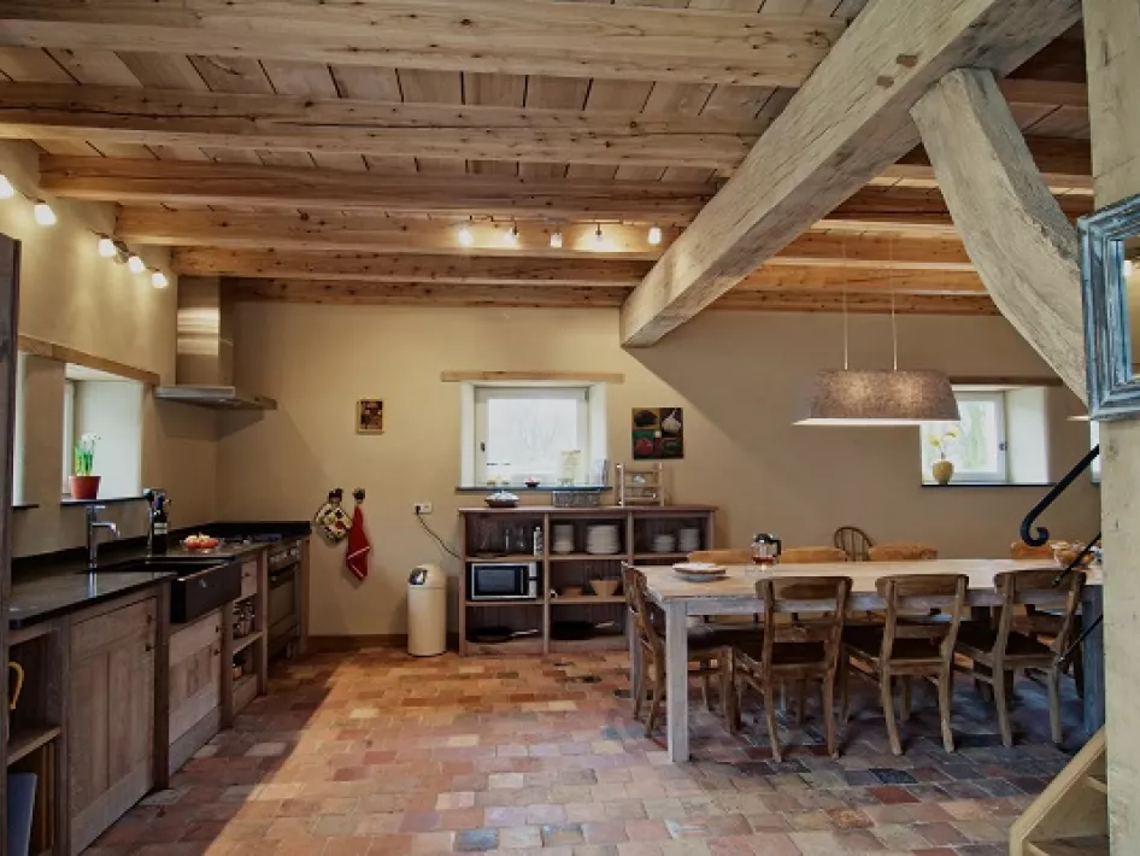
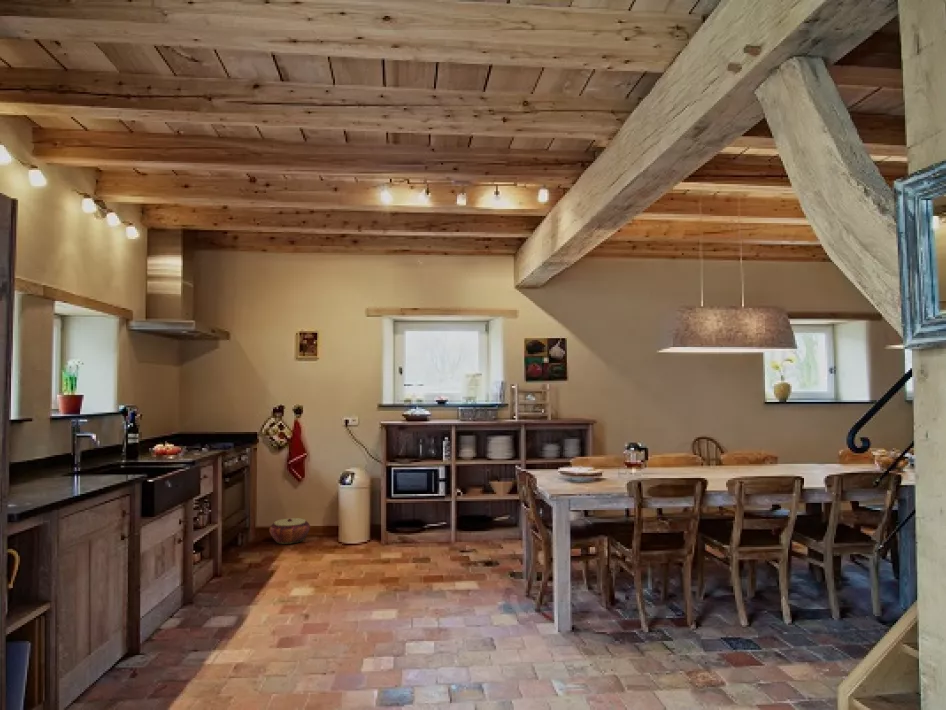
+ woven basket (289, 529)
